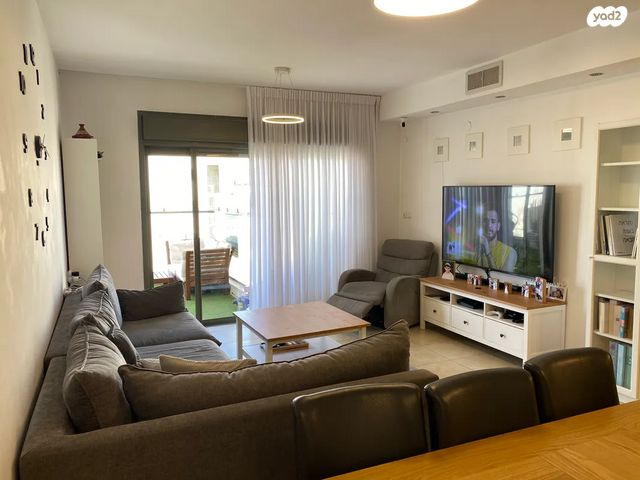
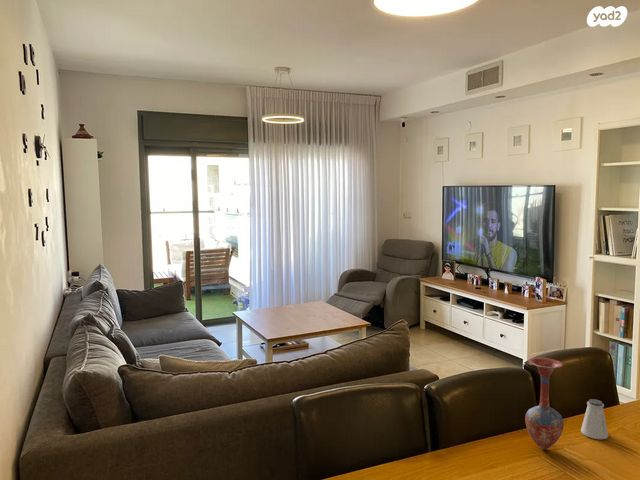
+ saltshaker (595, 417)
+ vase (544, 405)
